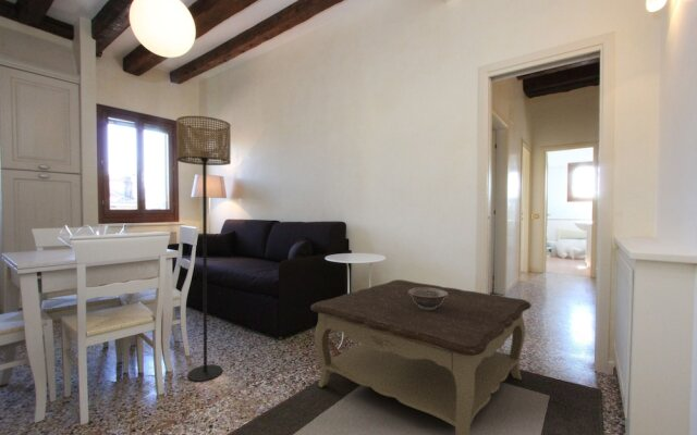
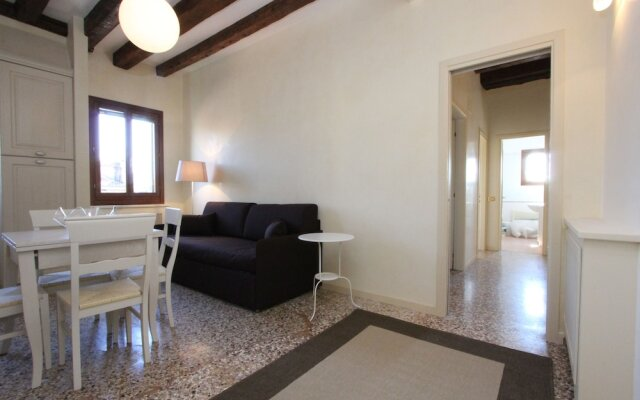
- decorative bowl (427, 299)
- coffee table (421, 341)
- floor lamp (205, 248)
